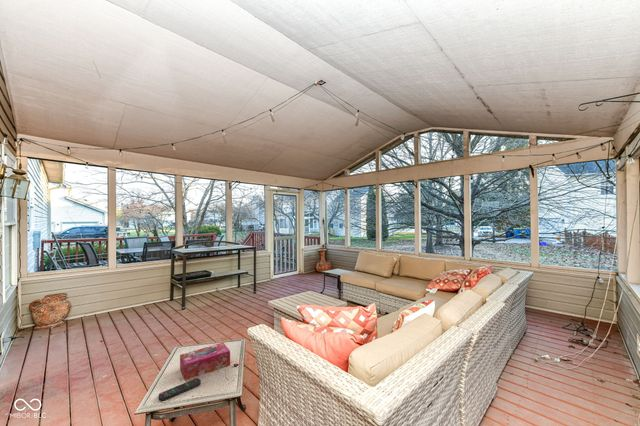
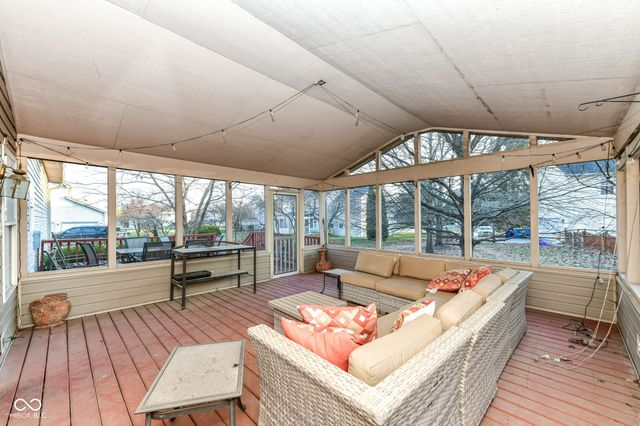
- tissue box (205, 359)
- remote control (180, 388)
